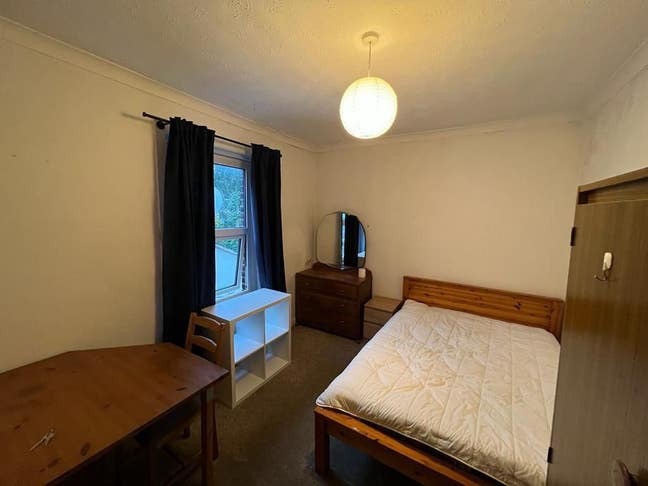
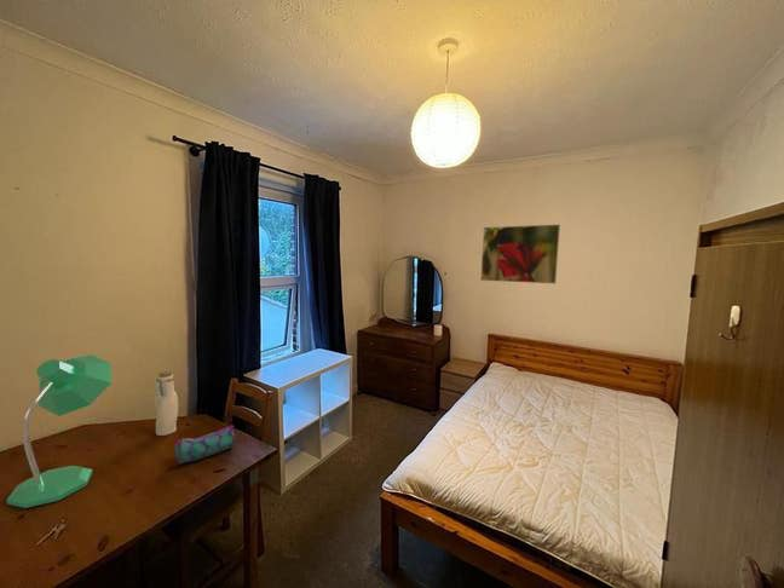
+ desk lamp (59, 415)
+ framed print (518, 254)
+ water bottle (166, 402)
+ pencil case (206, 443)
